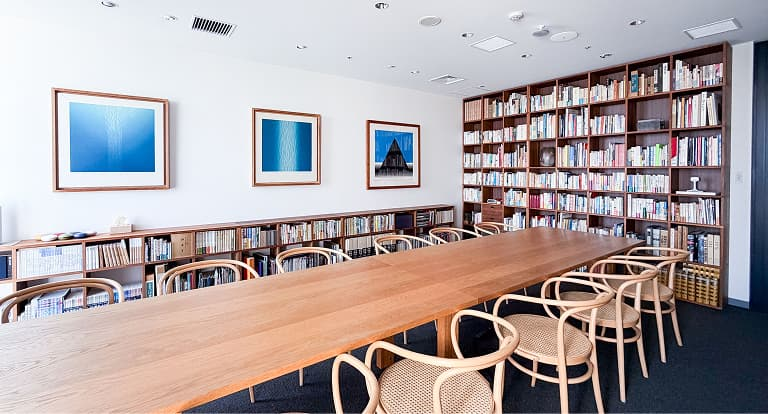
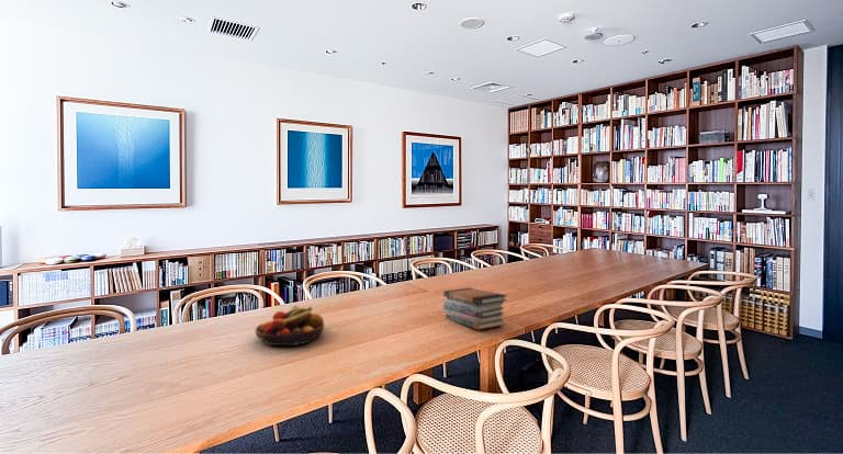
+ fruit bowl (290, 322)
+ book stack (473, 307)
